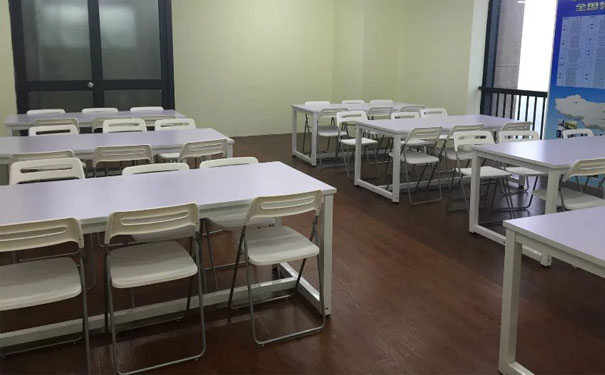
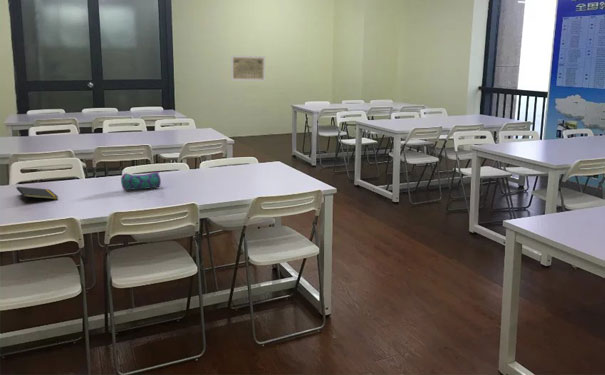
+ map (248, 68)
+ pencil case (141, 180)
+ notepad (37, 192)
